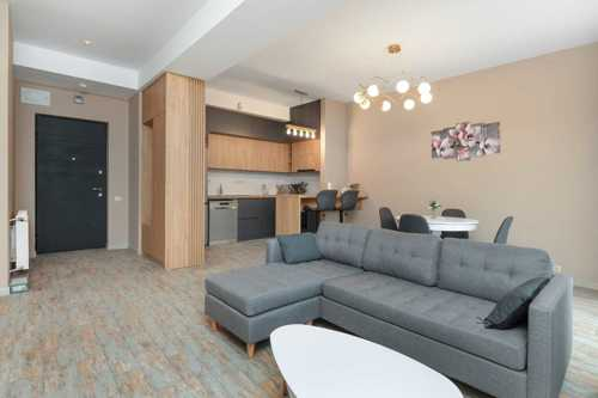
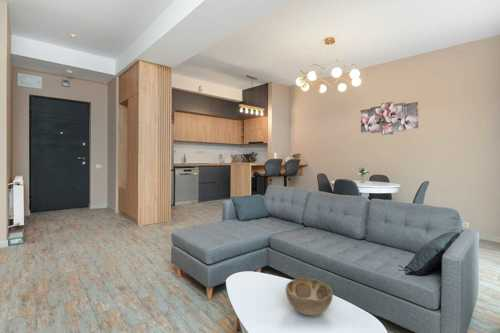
+ decorative bowl (308, 299)
